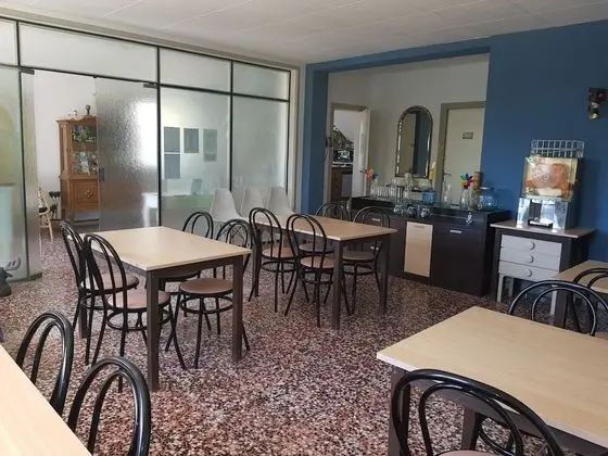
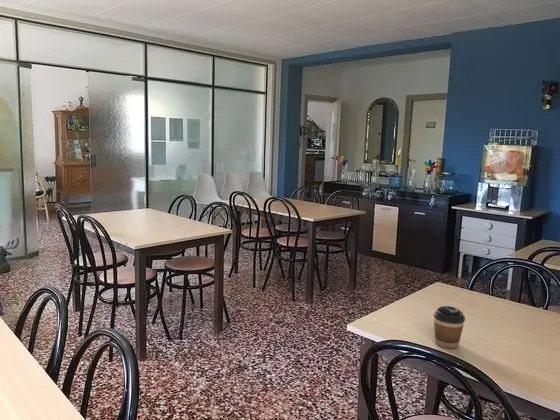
+ coffee cup (448, 325)
